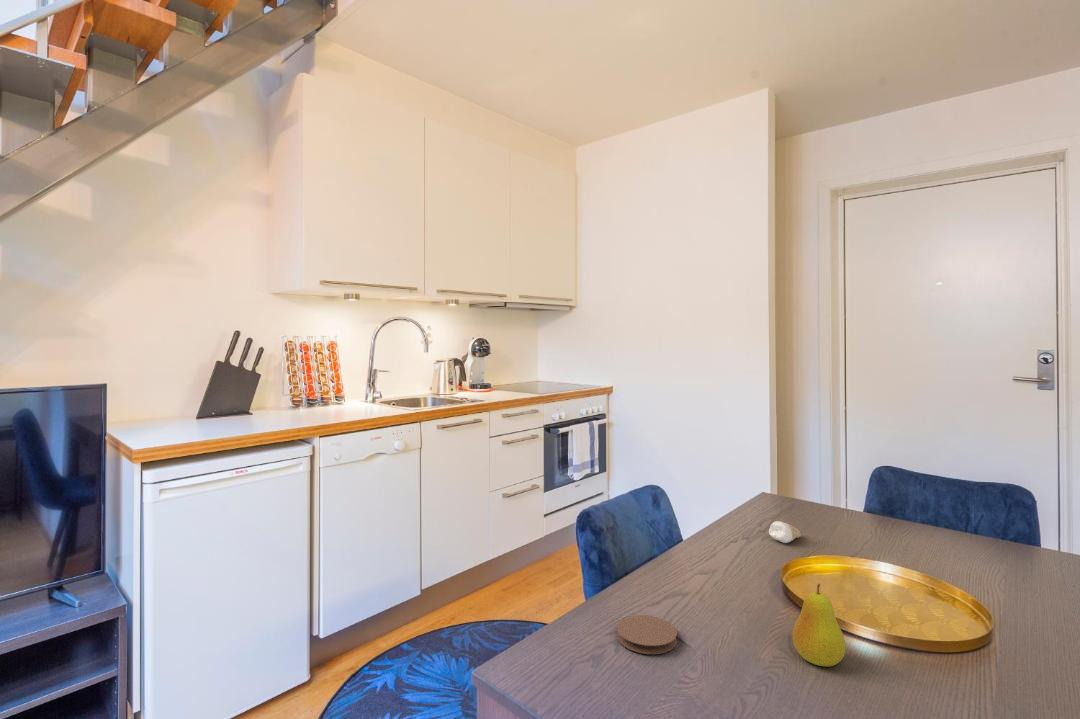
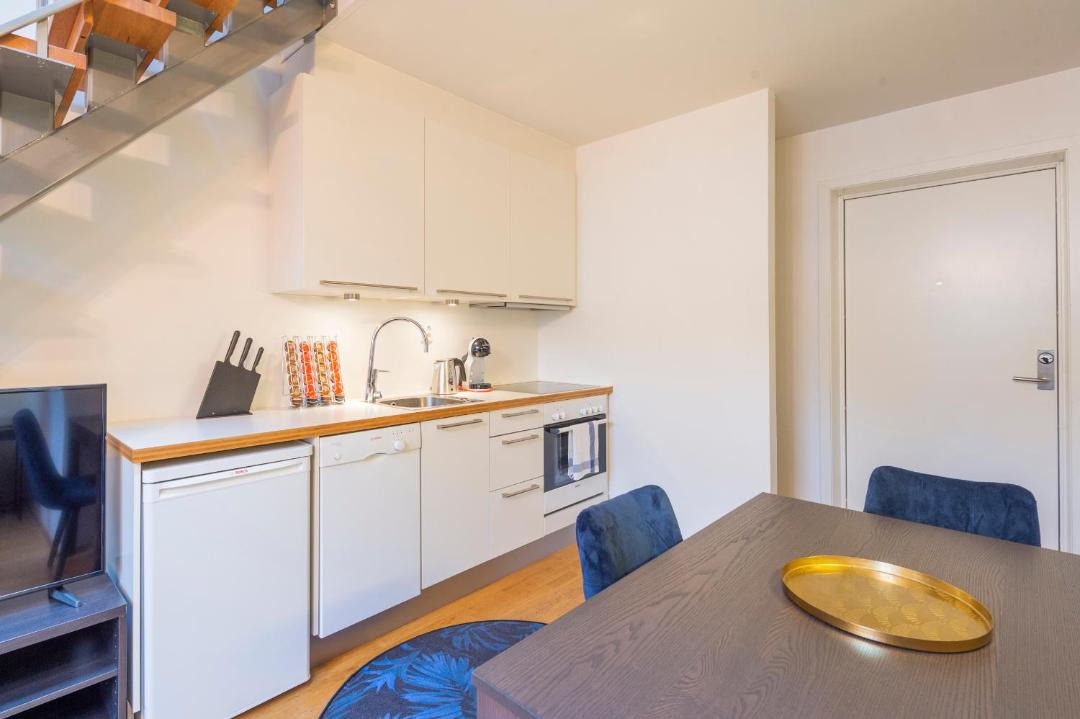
- coaster (646, 633)
- fruit (818, 621)
- tooth (787, 529)
